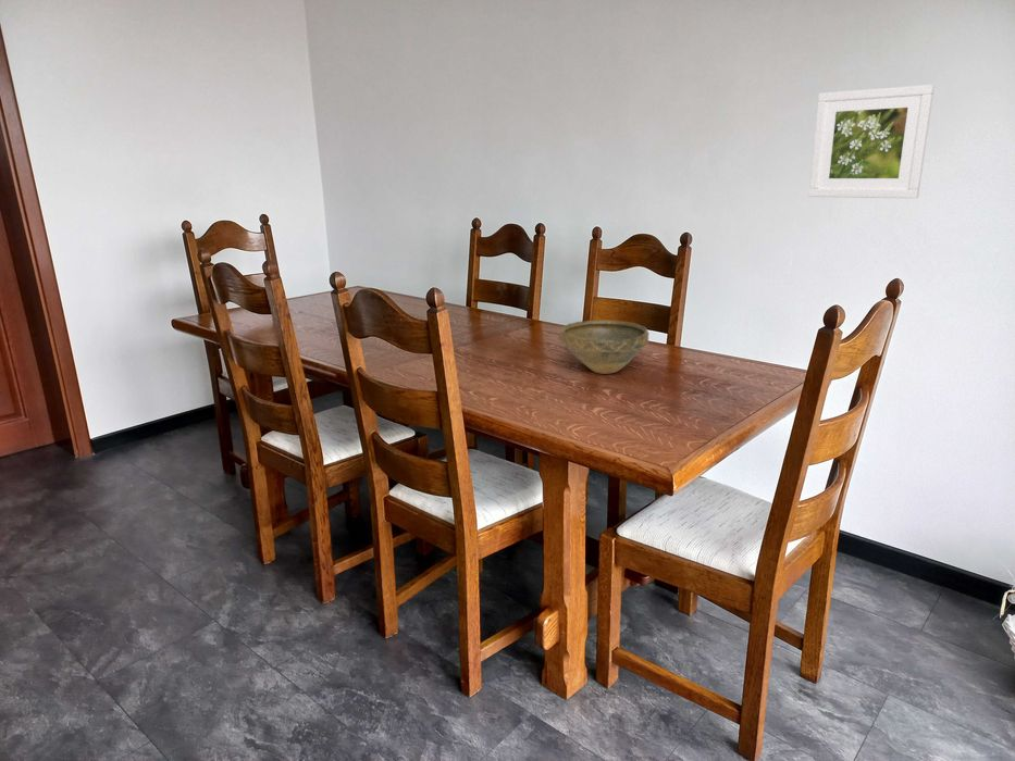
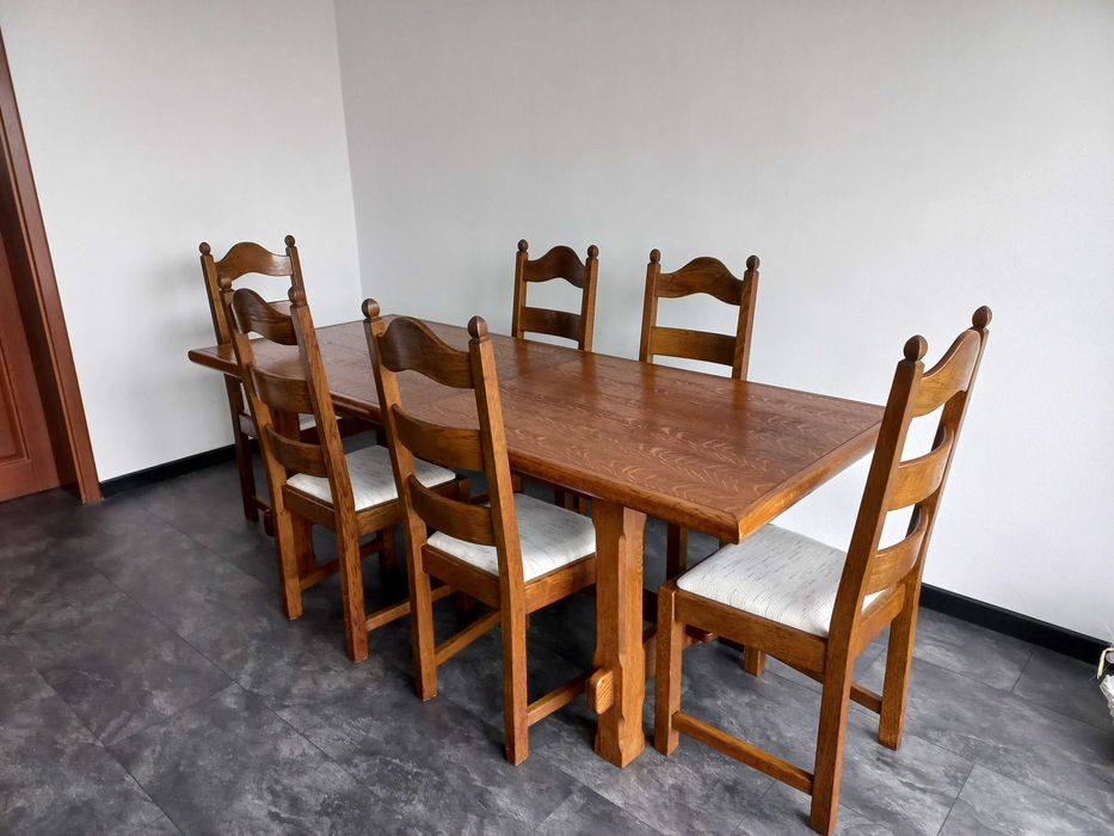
- bowl (603, 349)
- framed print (867, 144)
